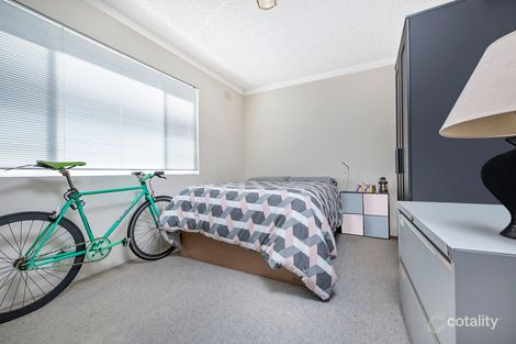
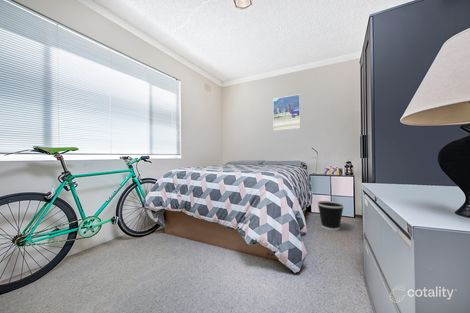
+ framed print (286, 113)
+ wastebasket (330, 215)
